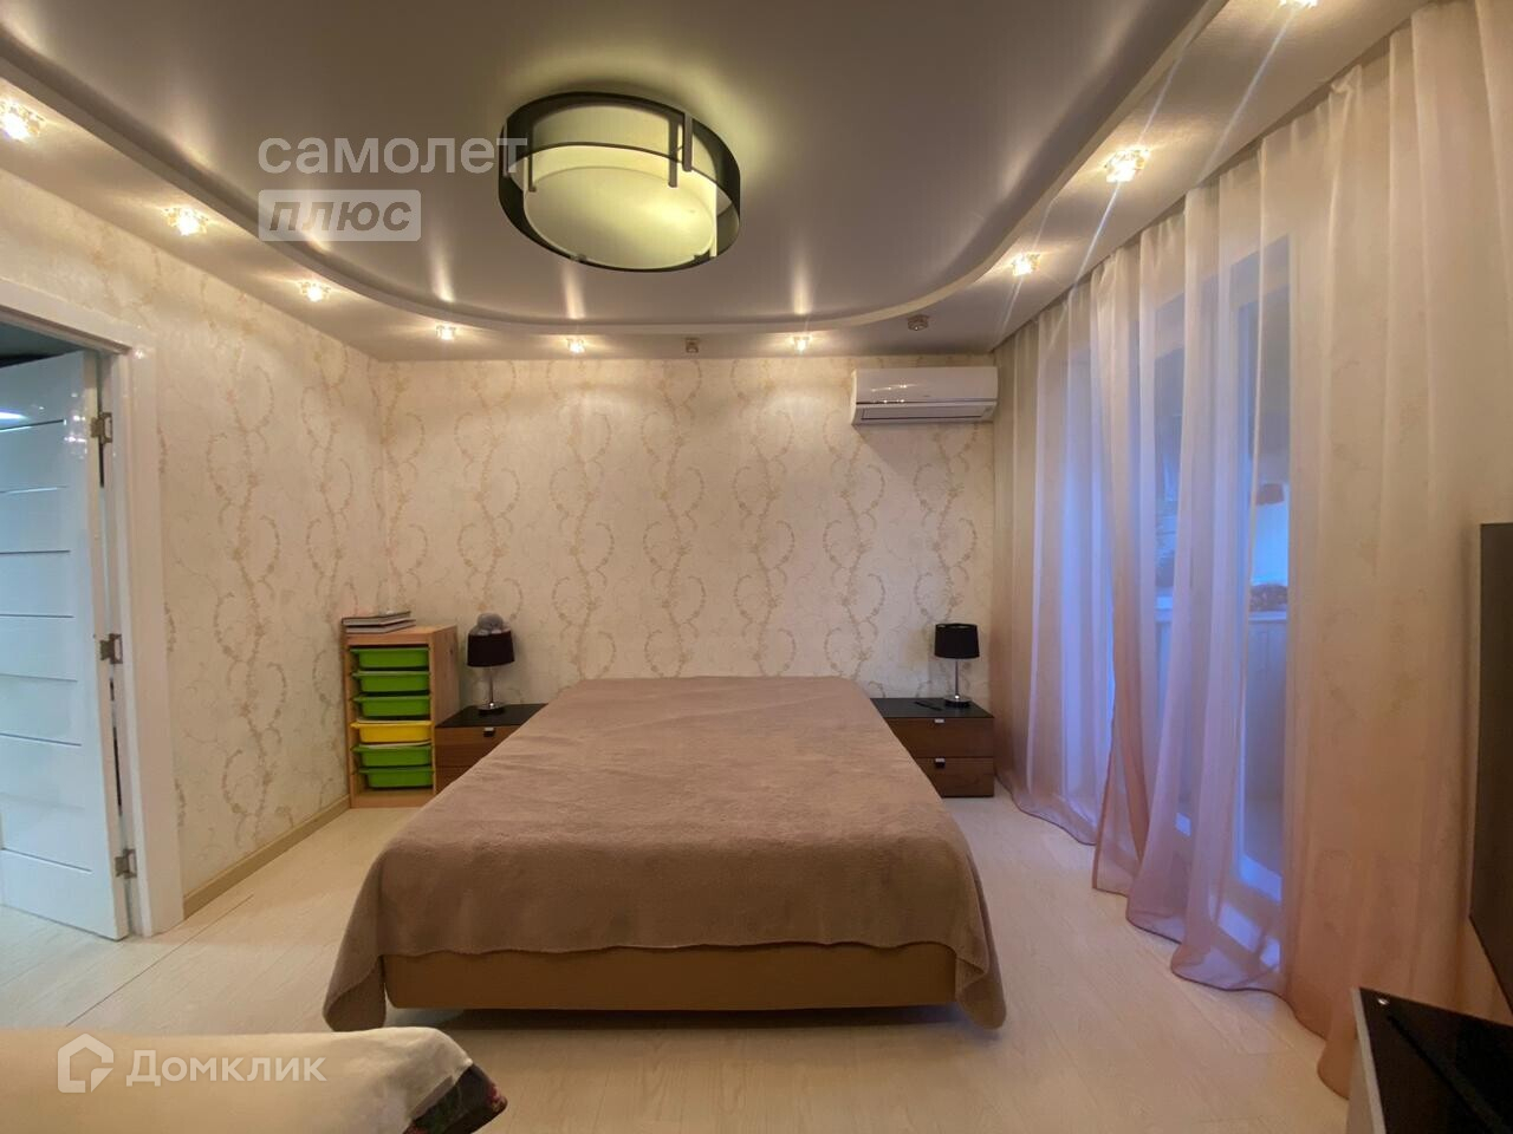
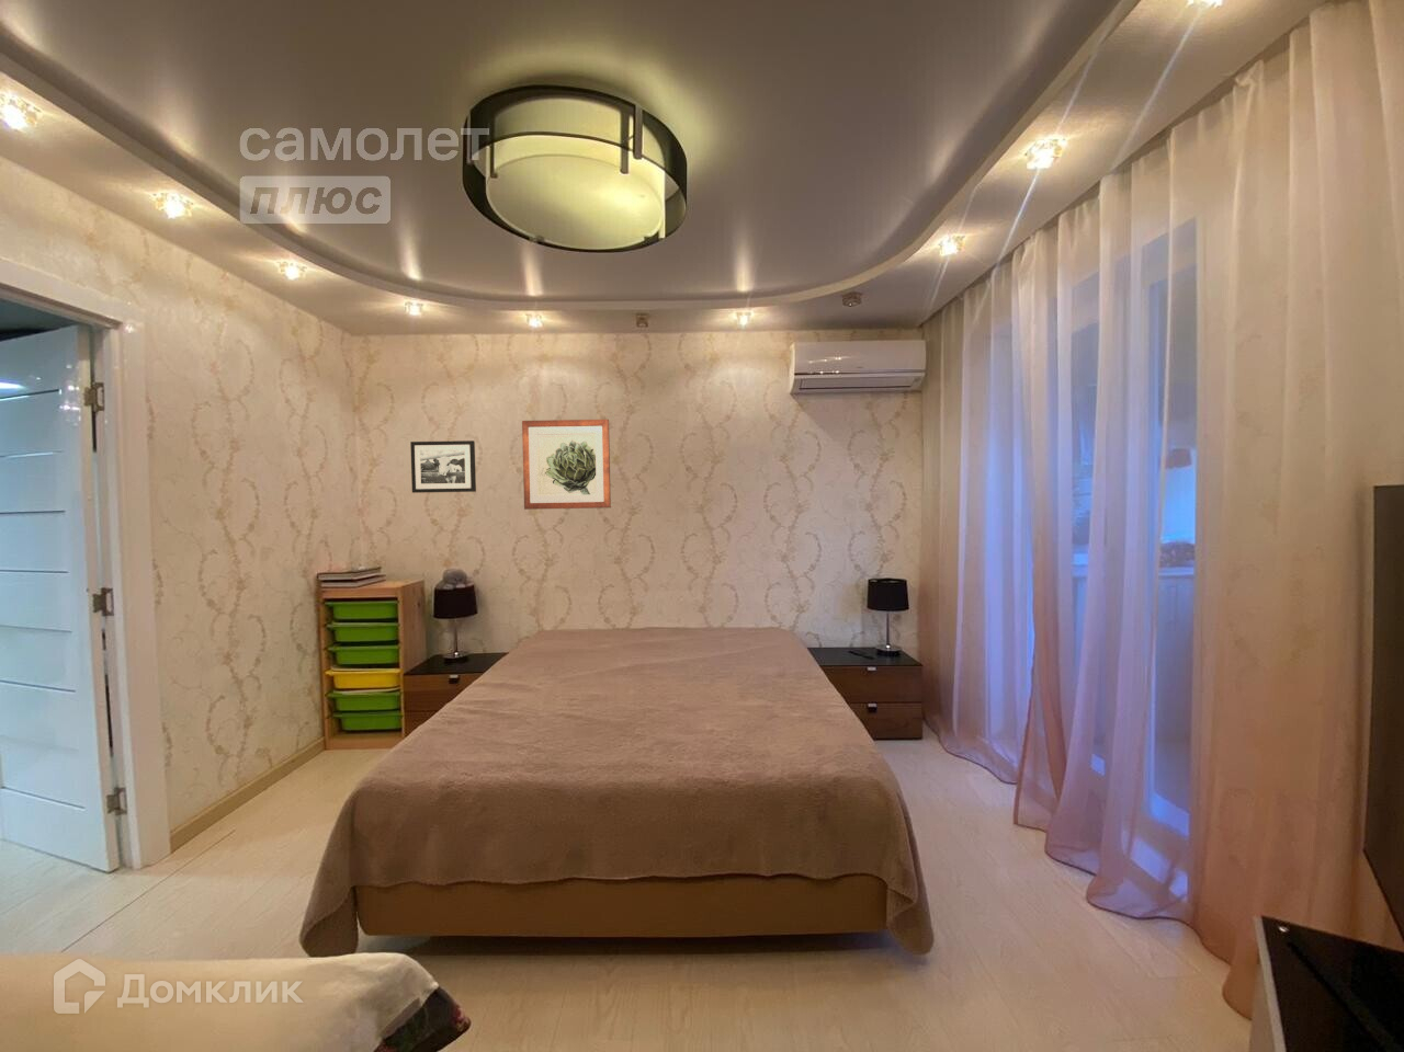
+ picture frame (443, 466)
+ wall art (566, 463)
